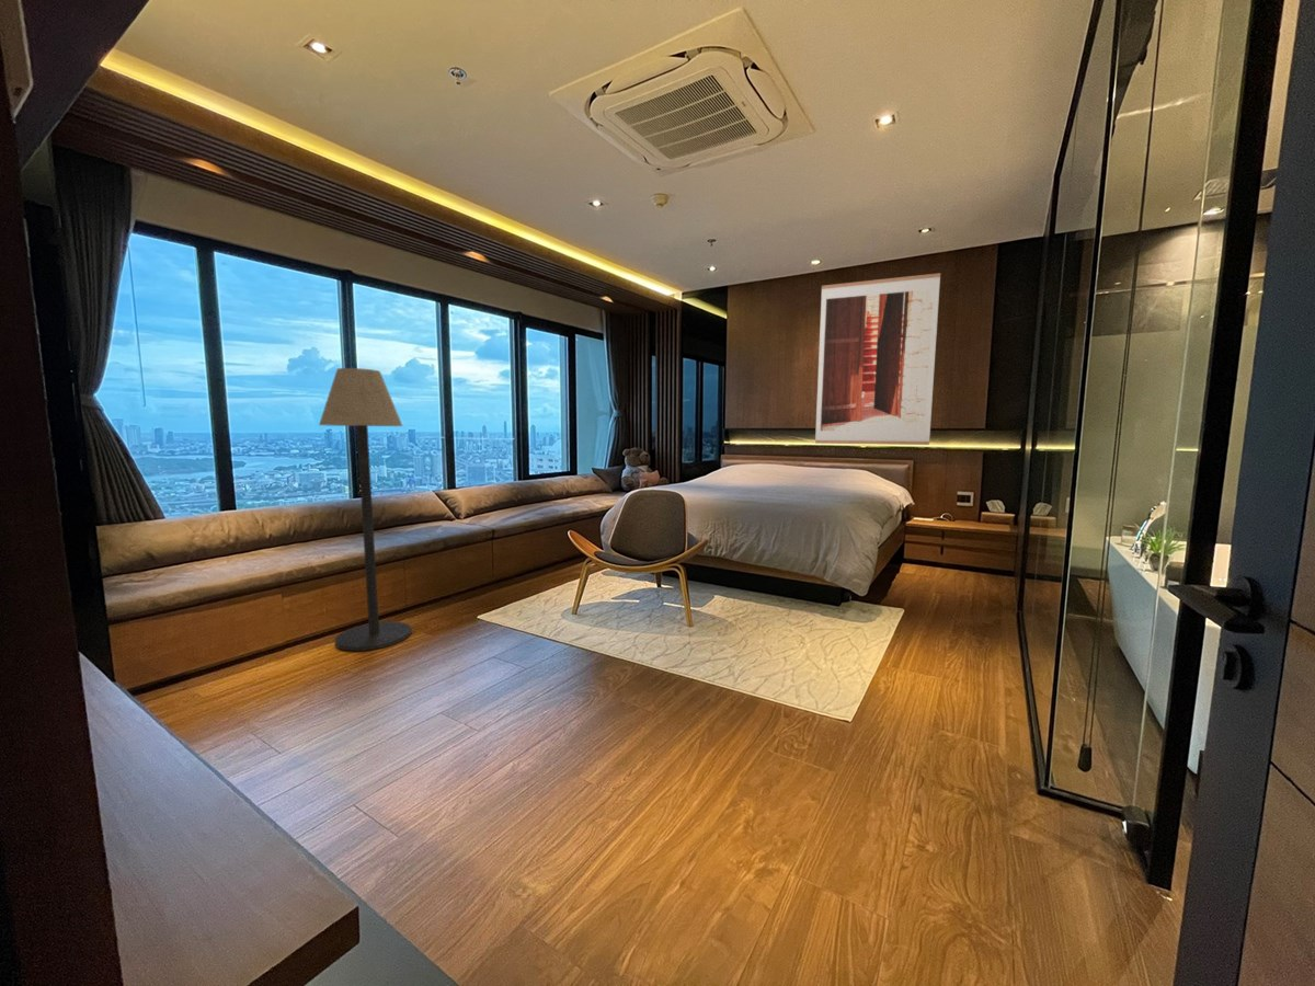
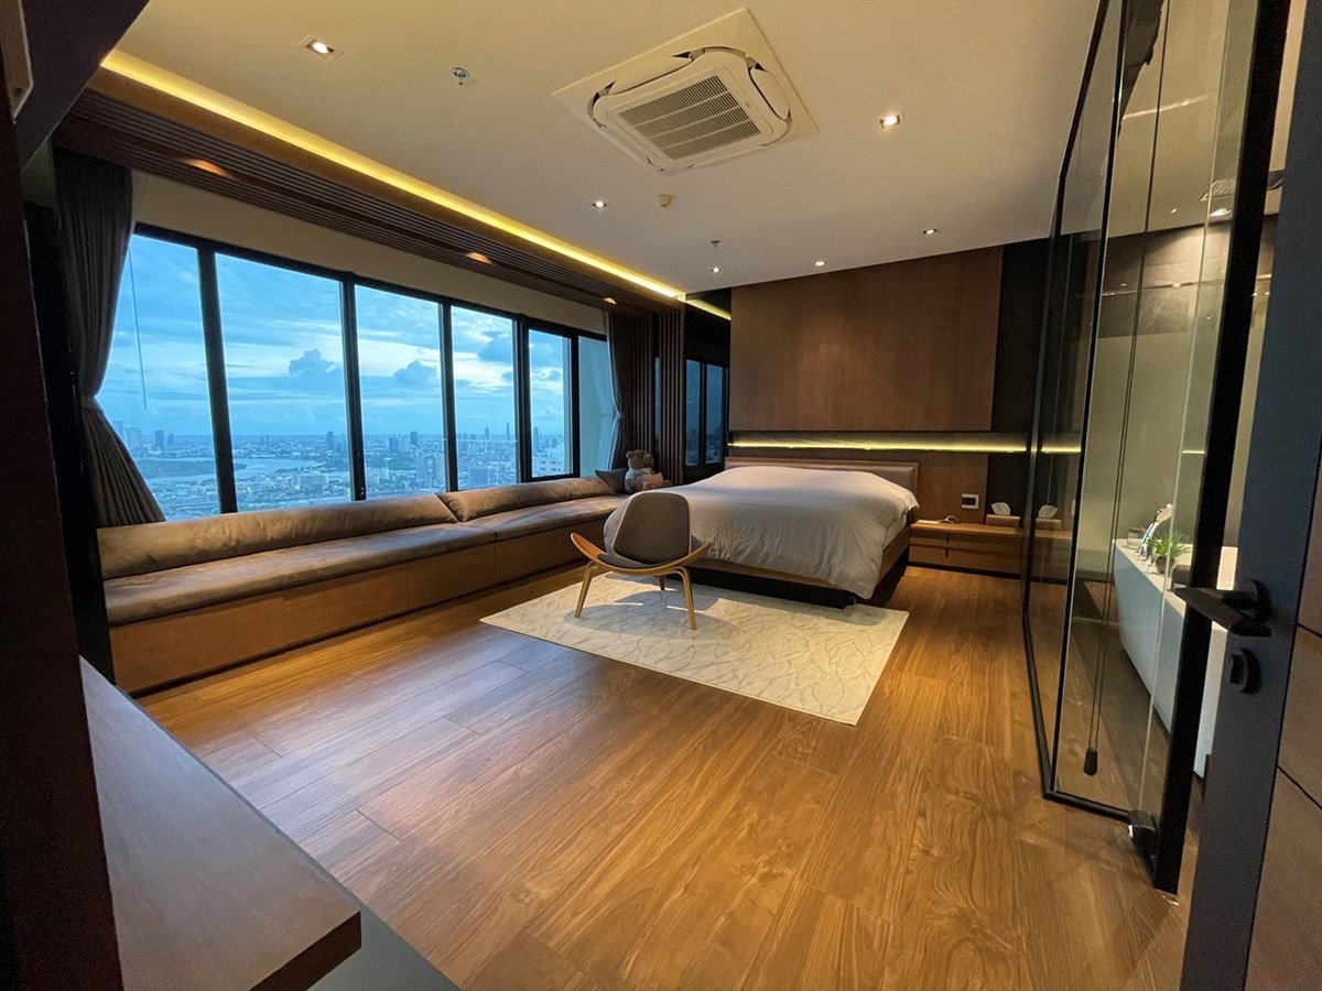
- floor lamp (366, 507)
- wall art (873, 363)
